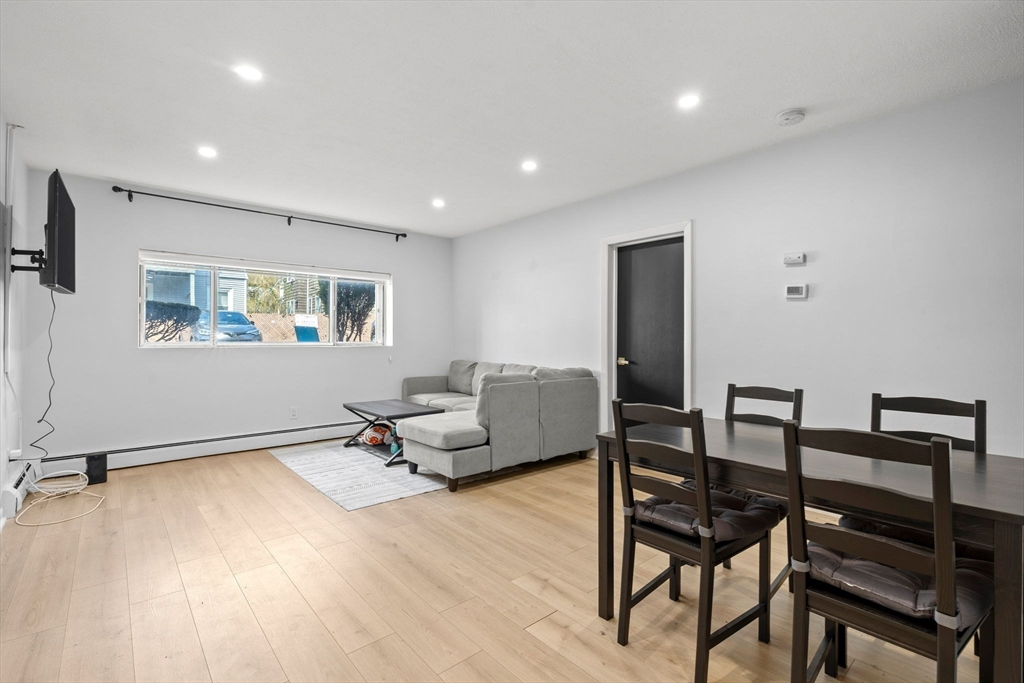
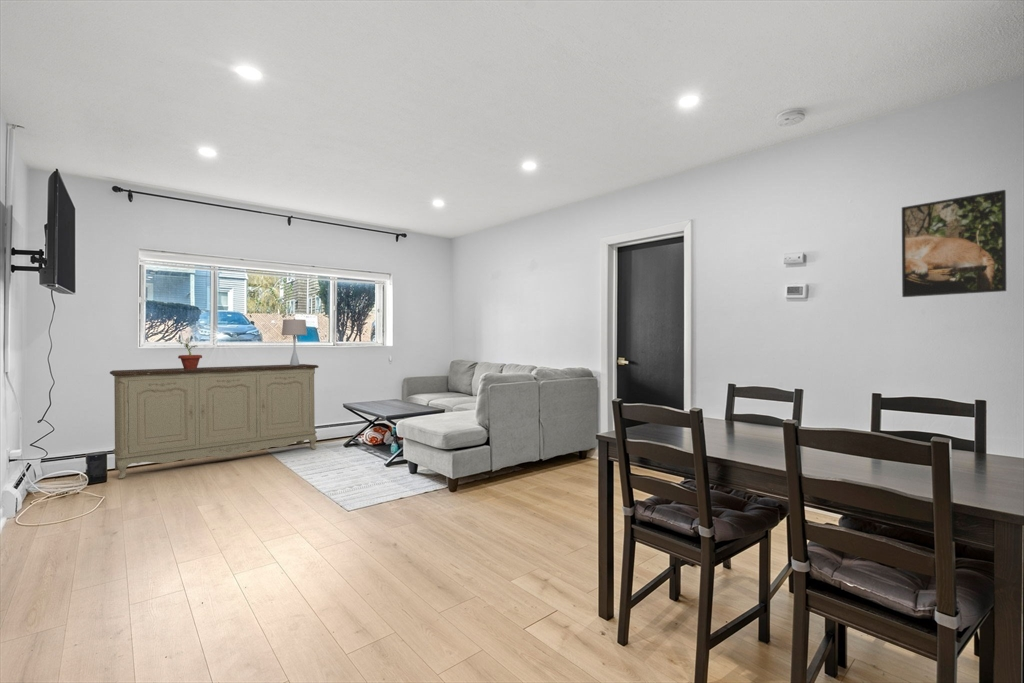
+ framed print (950, 246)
+ potted plant (189, 352)
+ sideboard (224, 413)
+ table lamp (294, 341)
